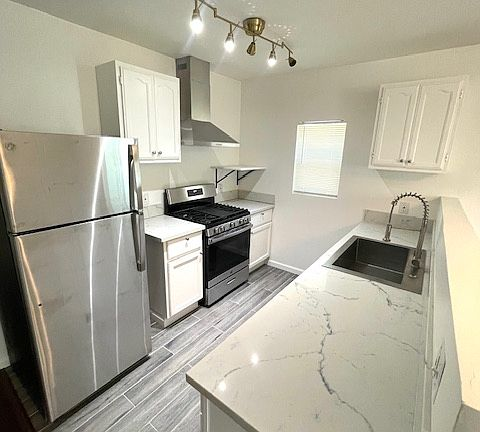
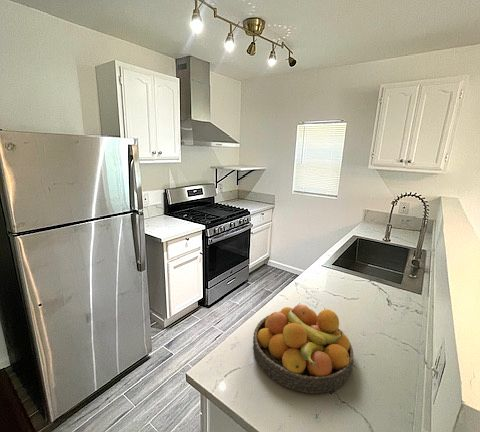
+ fruit bowl (302, 333)
